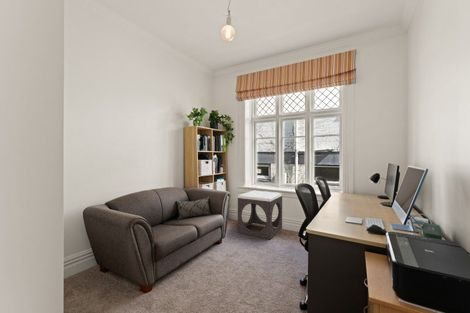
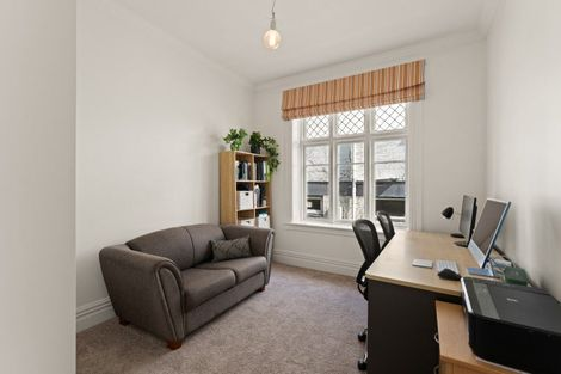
- footstool (263, 209)
